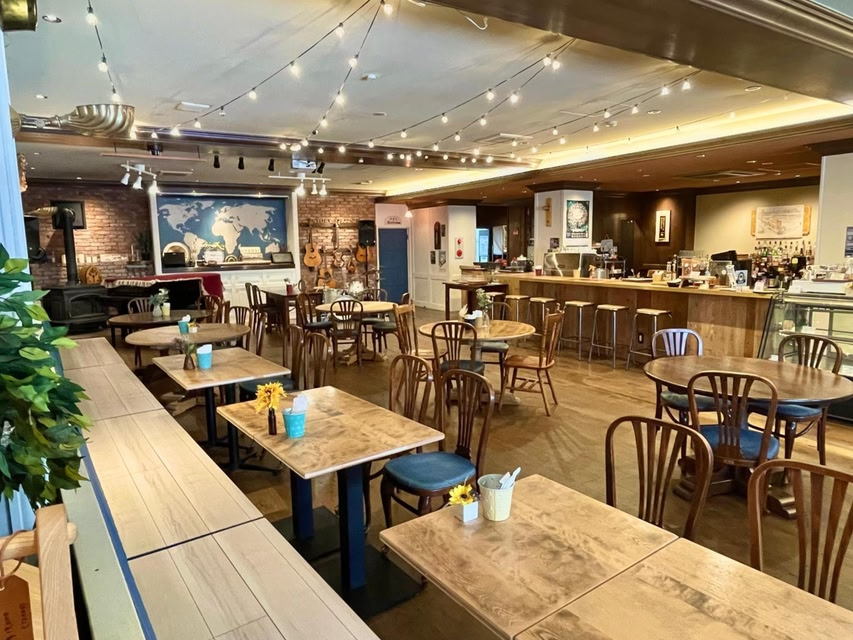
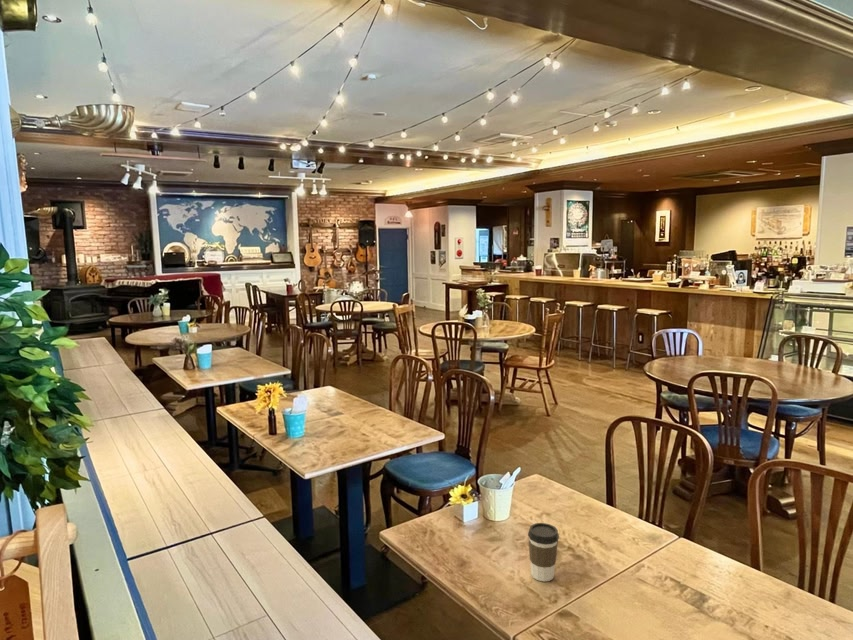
+ coffee cup (543, 552)
